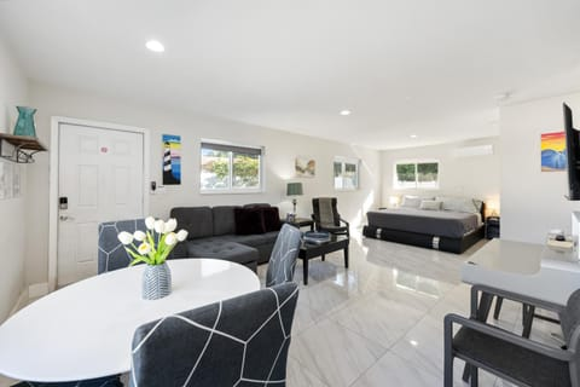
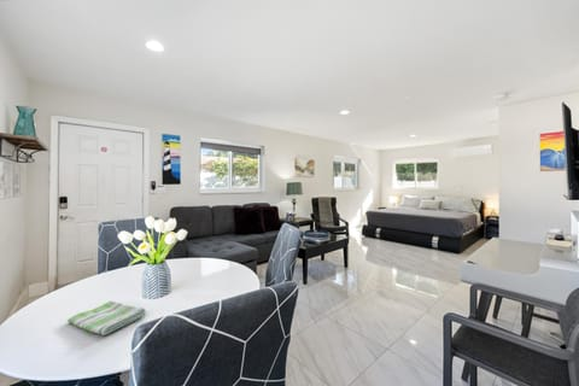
+ dish towel (107, 315)
